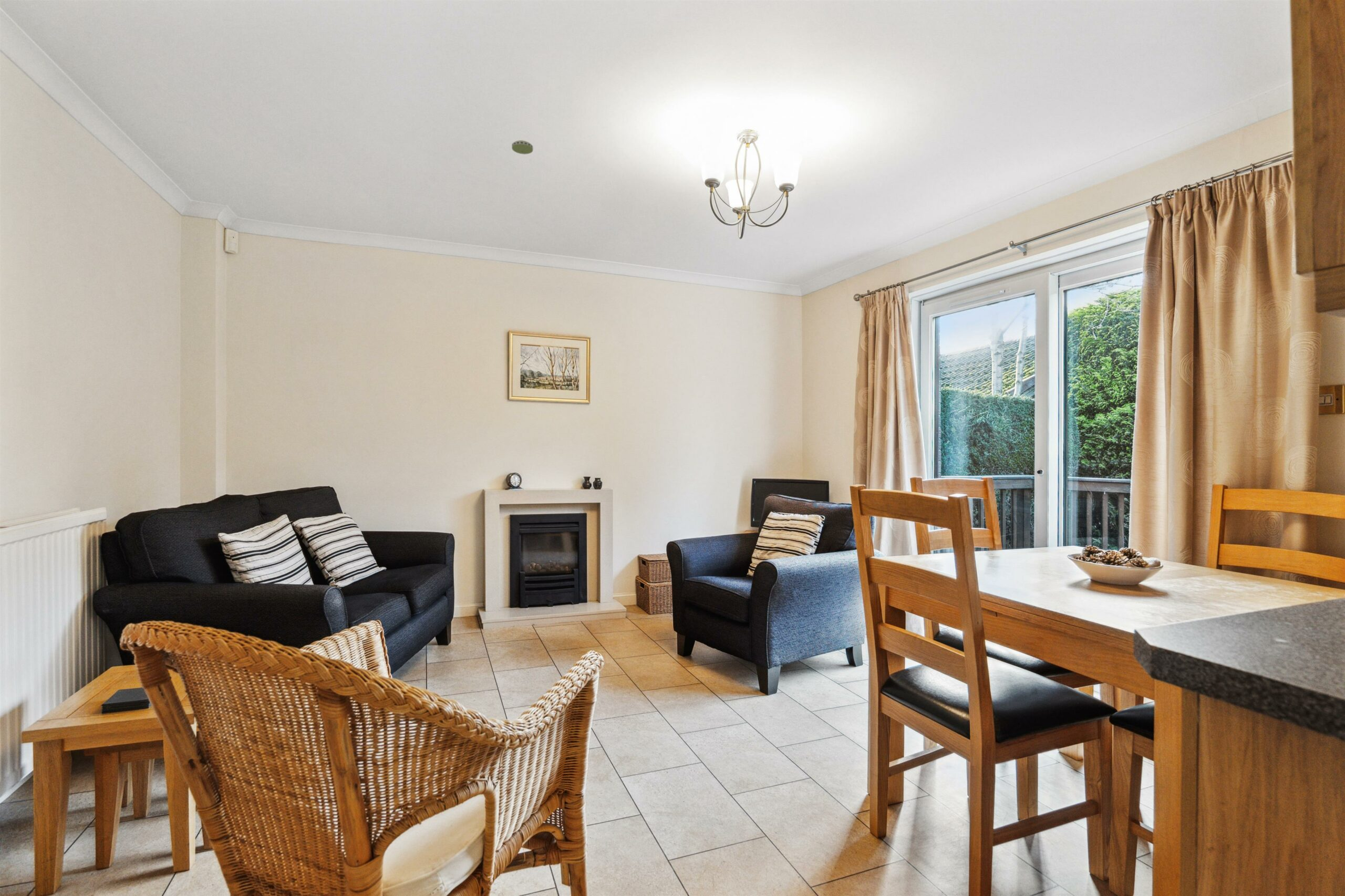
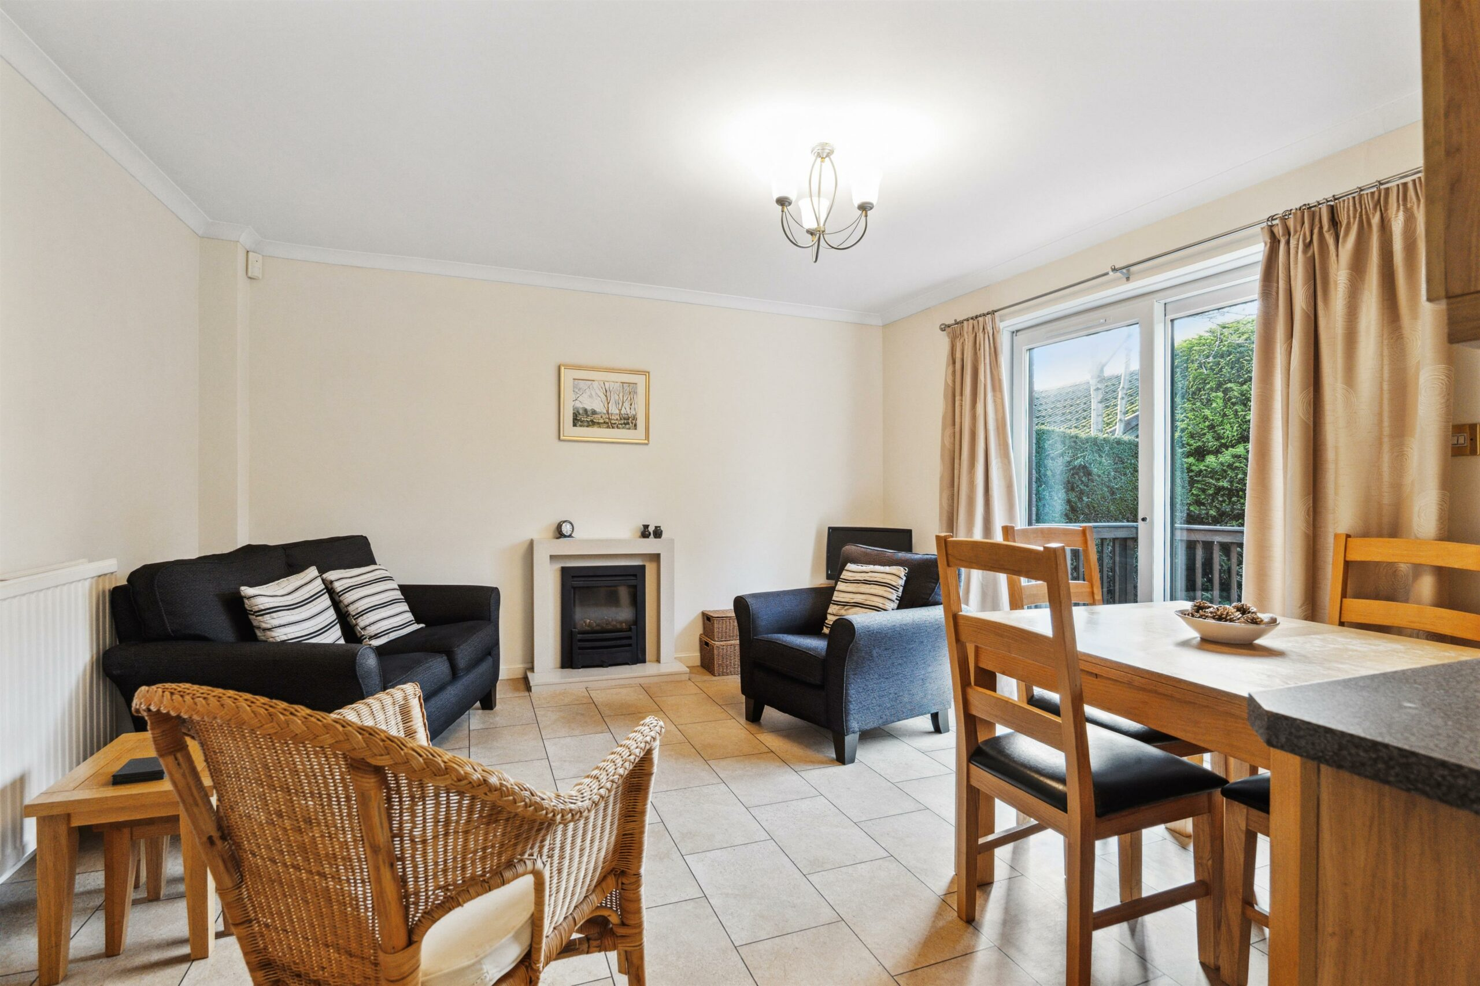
- smoke detector (522, 147)
